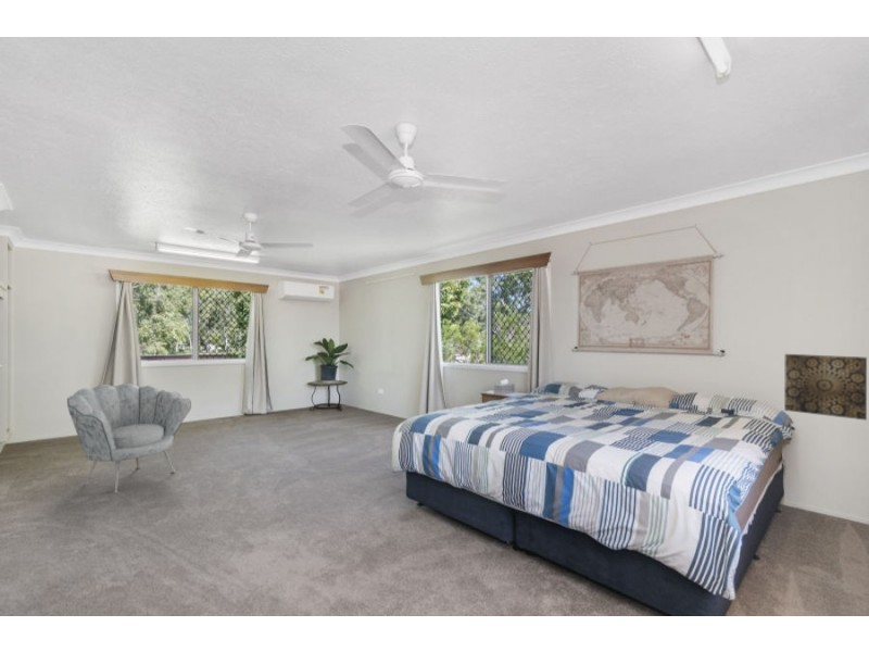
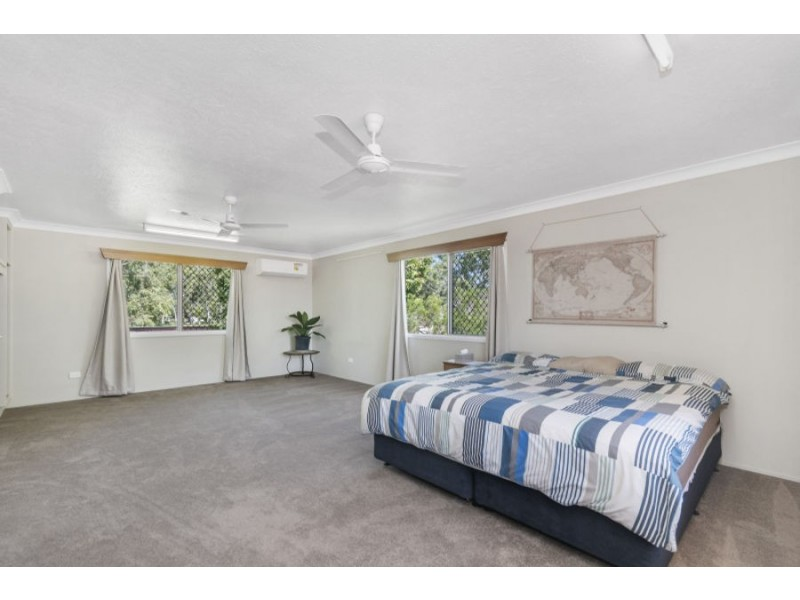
- armchair (127, 431)
- wall art (823, 385)
